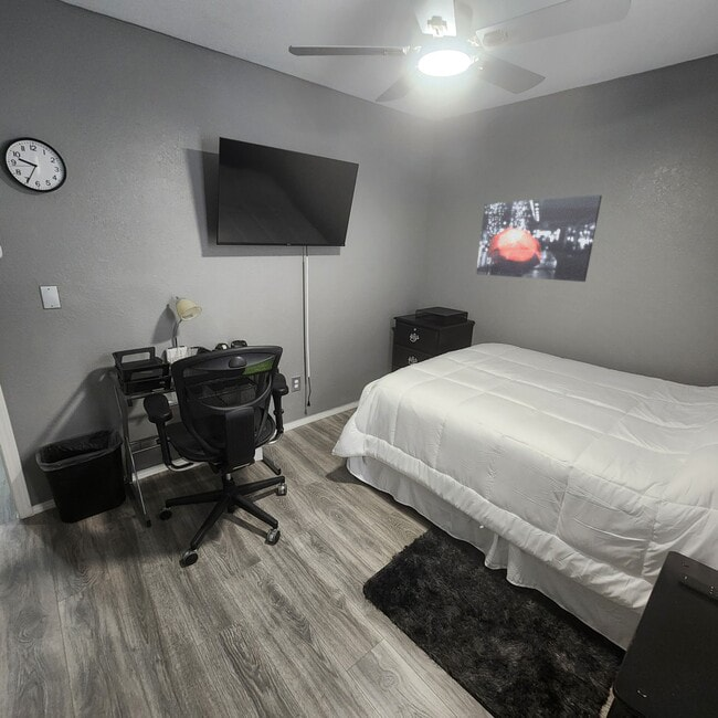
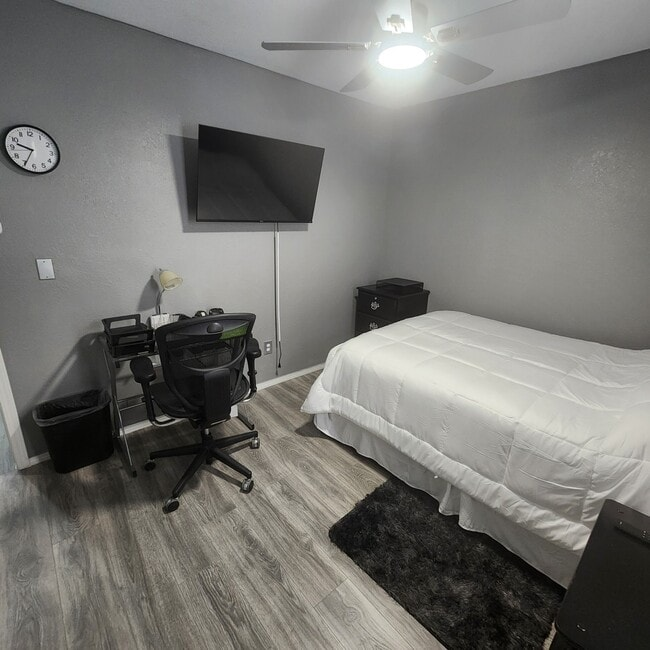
- wall art (530, 240)
